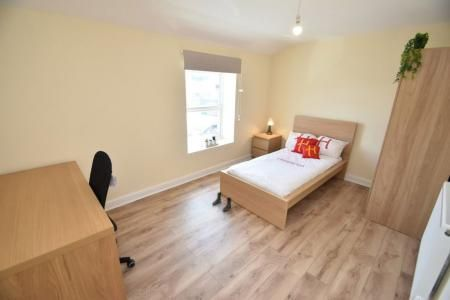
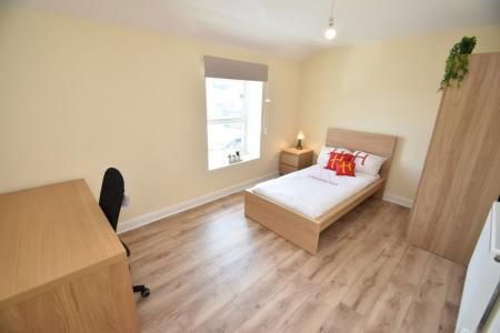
- boots (220, 201)
